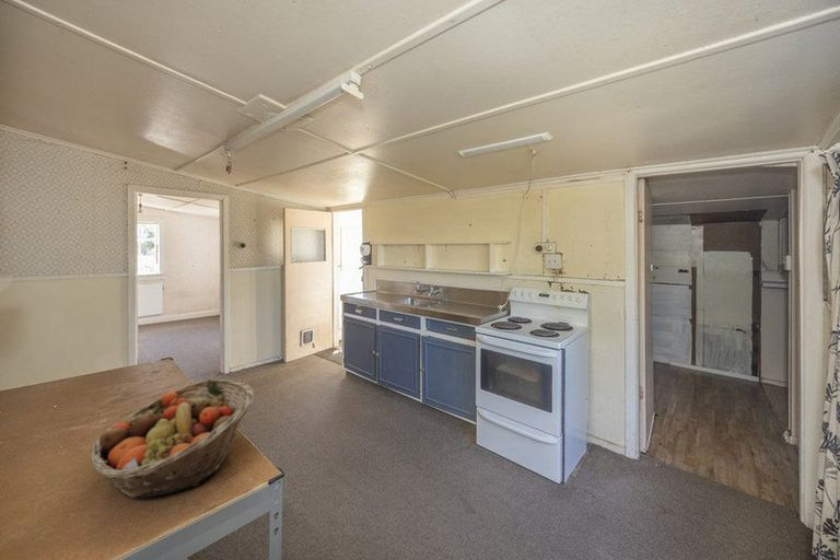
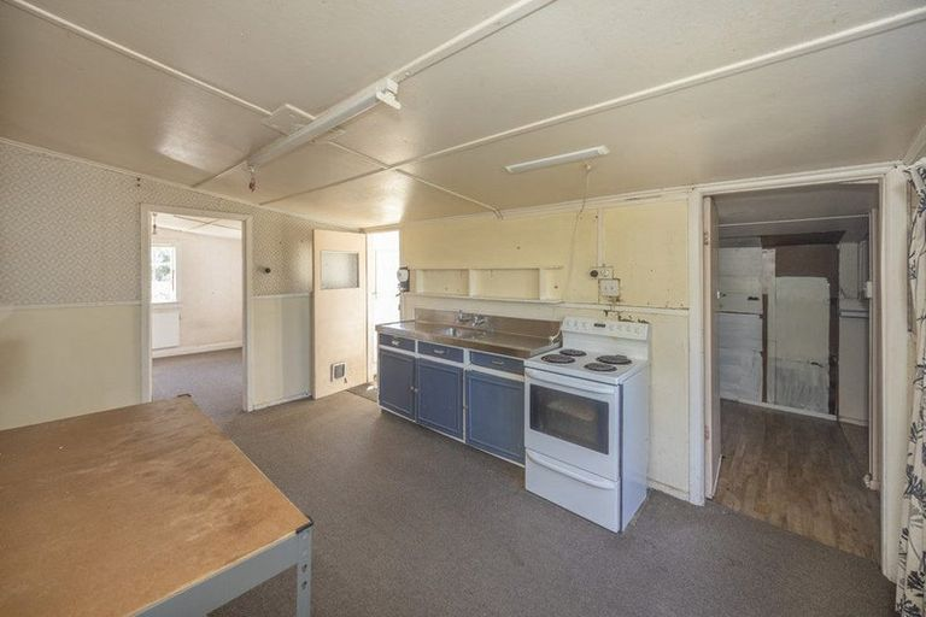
- fruit basket (179, 430)
